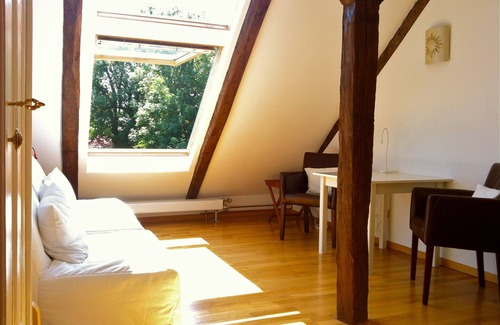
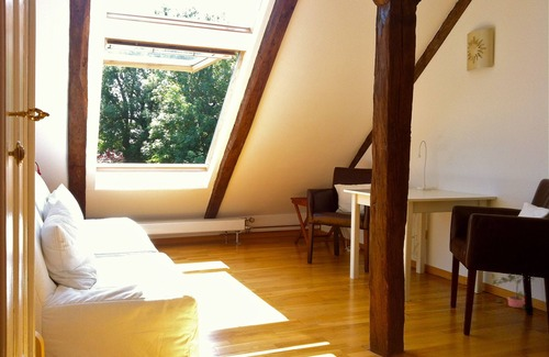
+ potted plant (516, 287)
